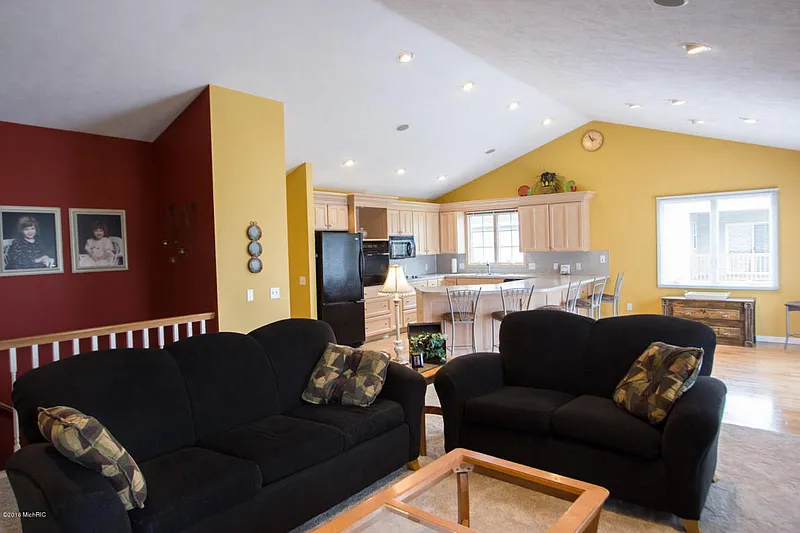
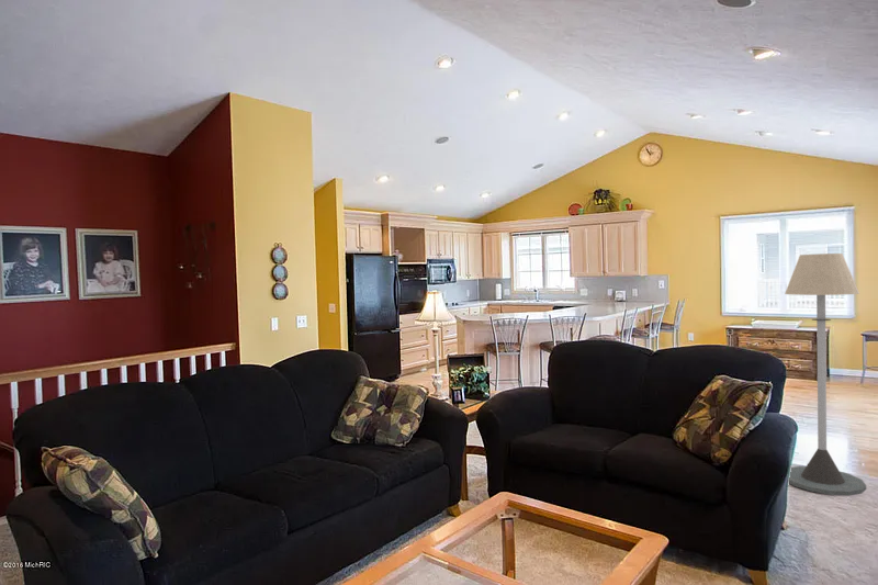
+ floor lamp (821, 369)
